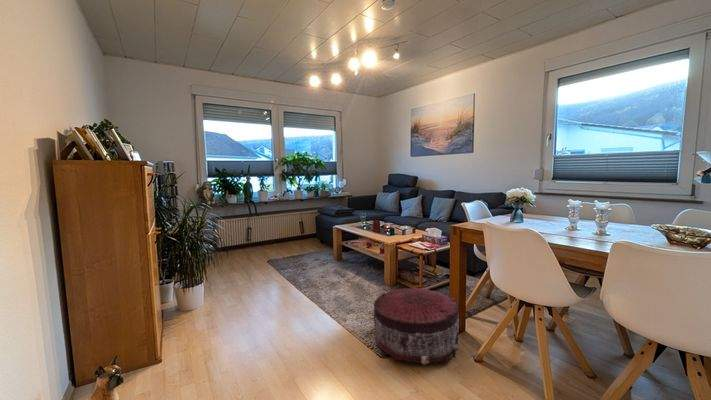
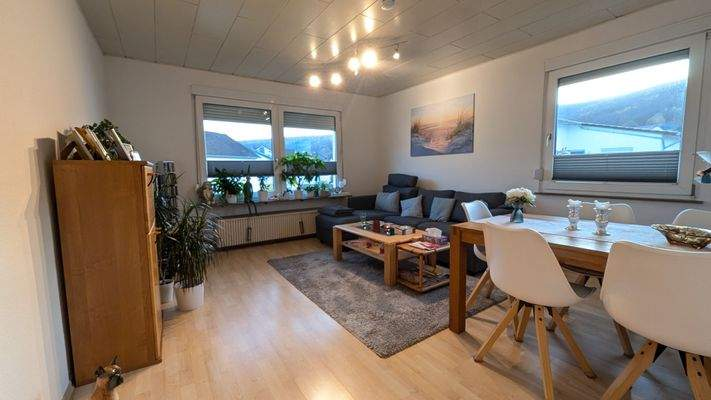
- pouf (416, 319)
